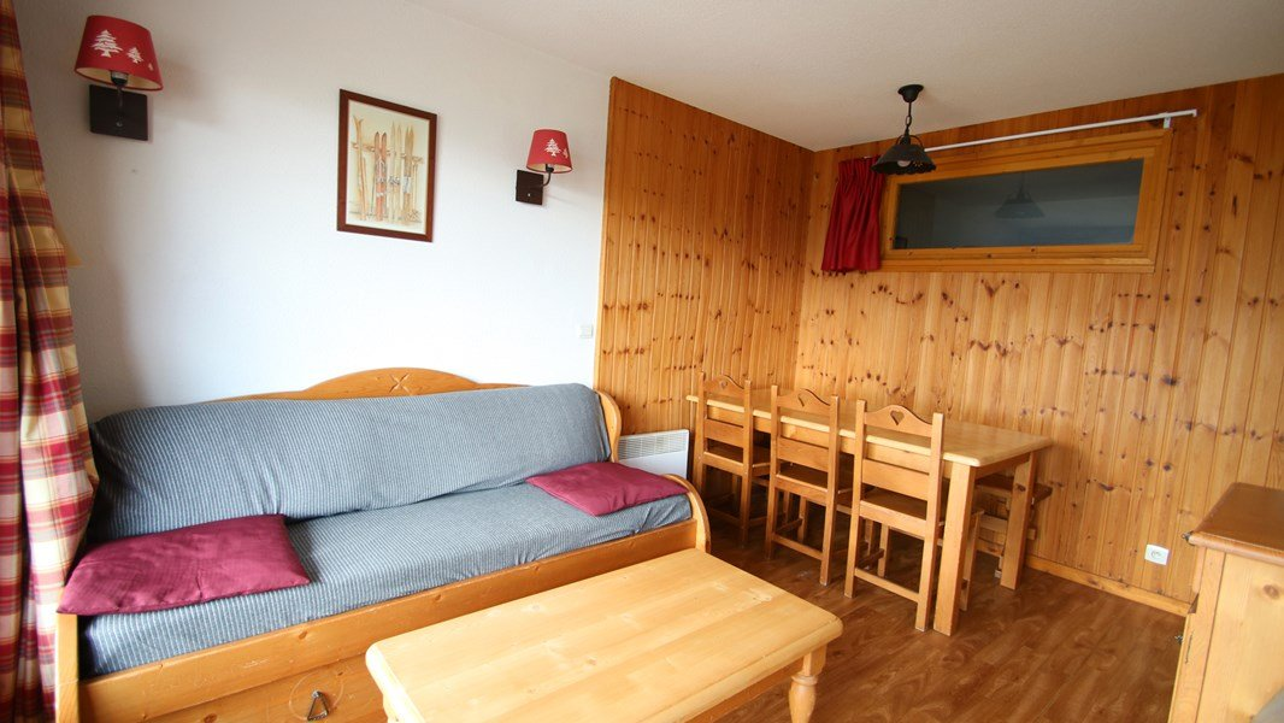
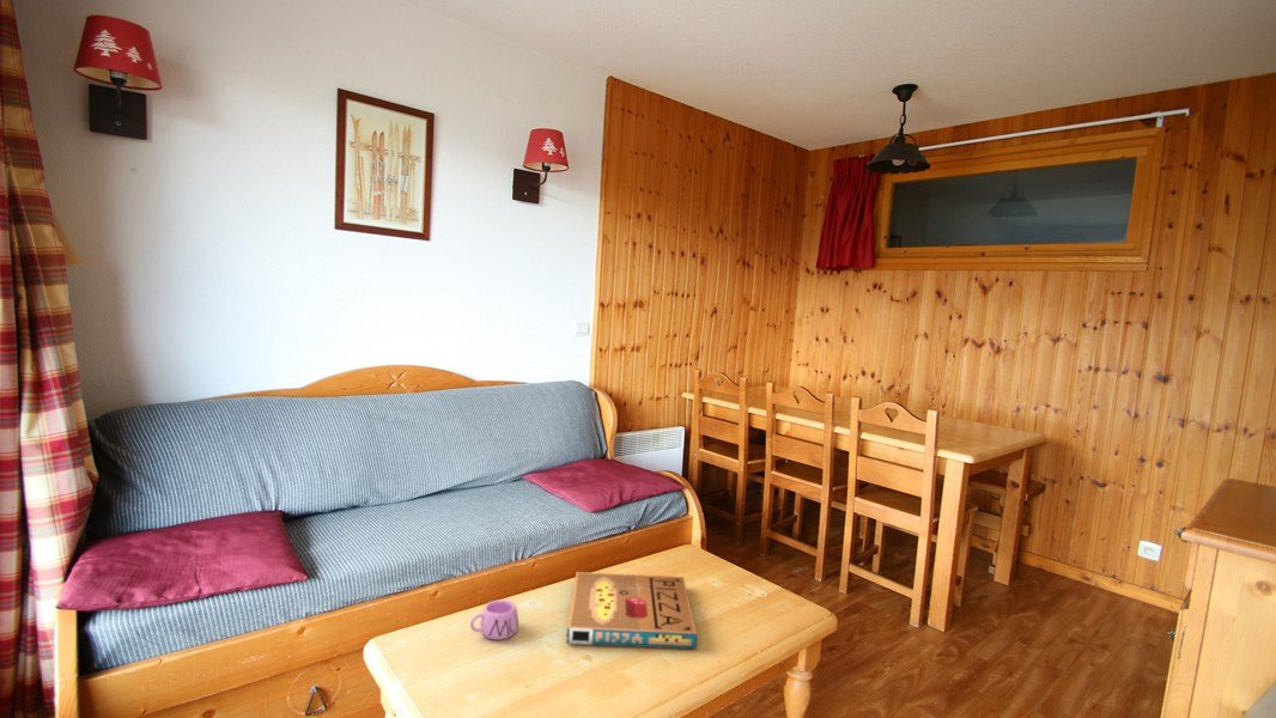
+ mug (494, 620)
+ pizza box (630, 607)
